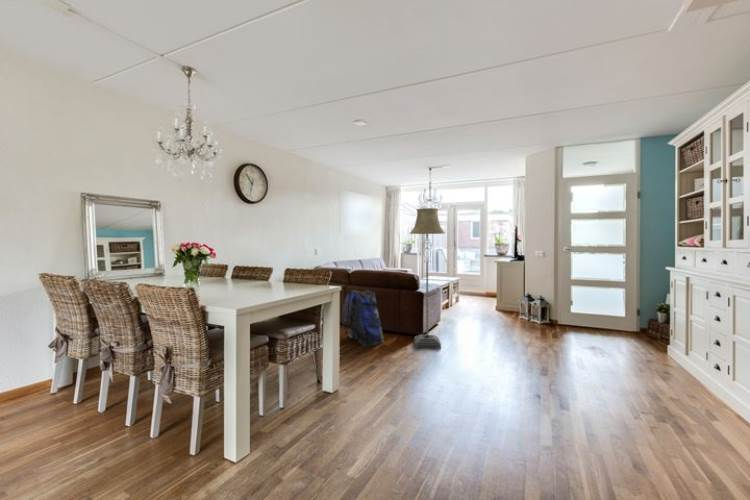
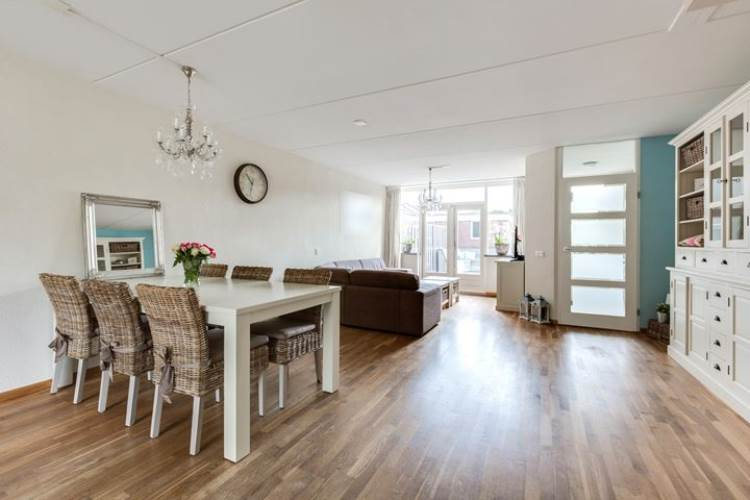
- floor lamp (427, 277)
- backpack (362, 315)
